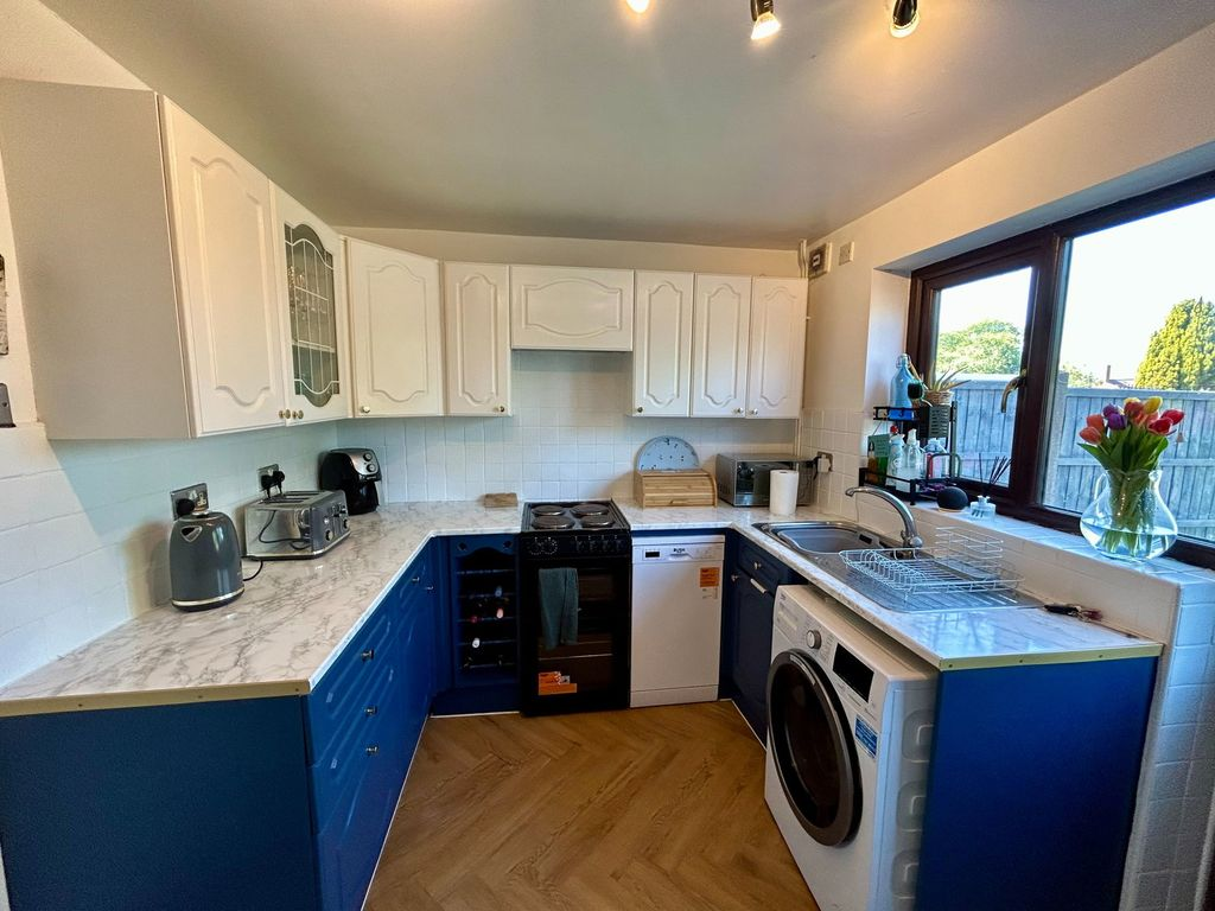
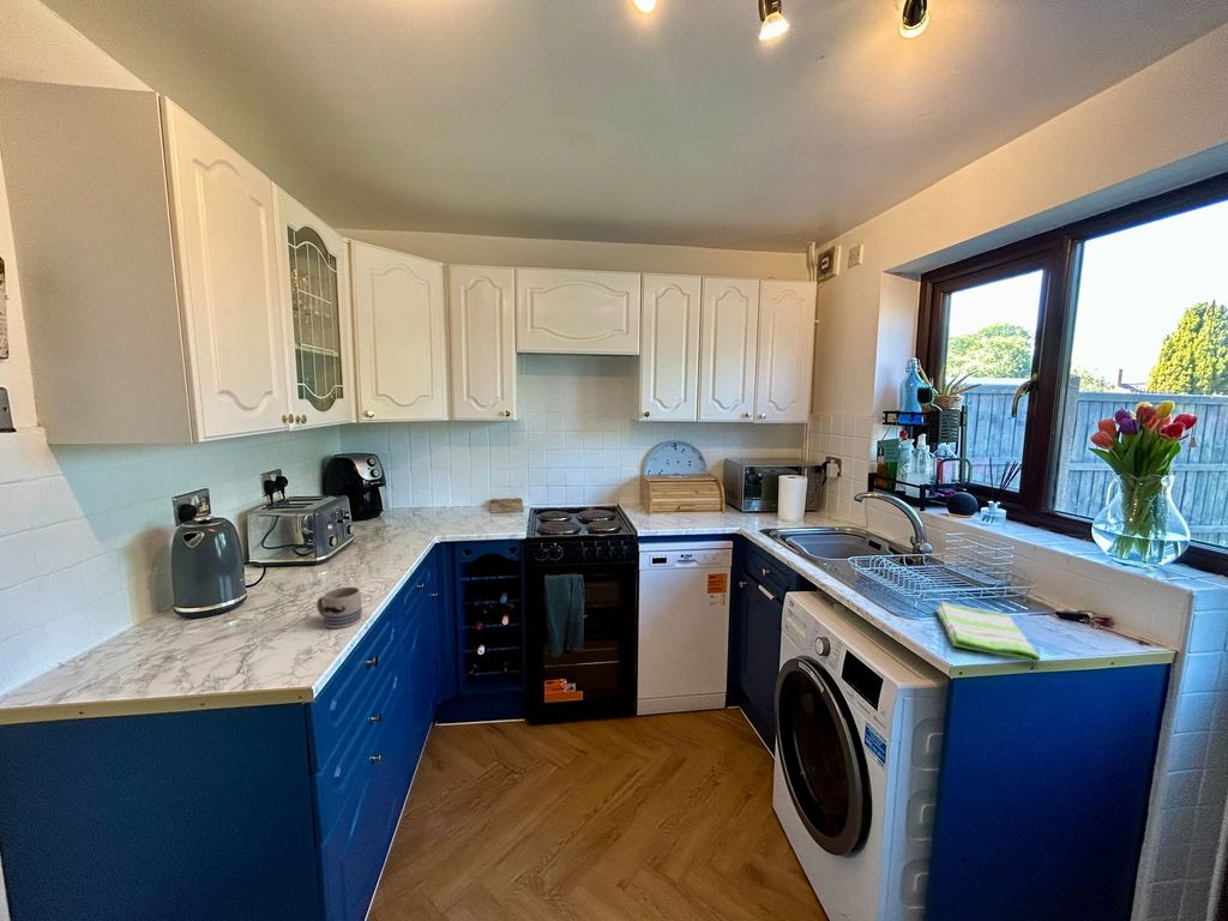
+ dish towel (983, 627)
+ mug (337, 606)
